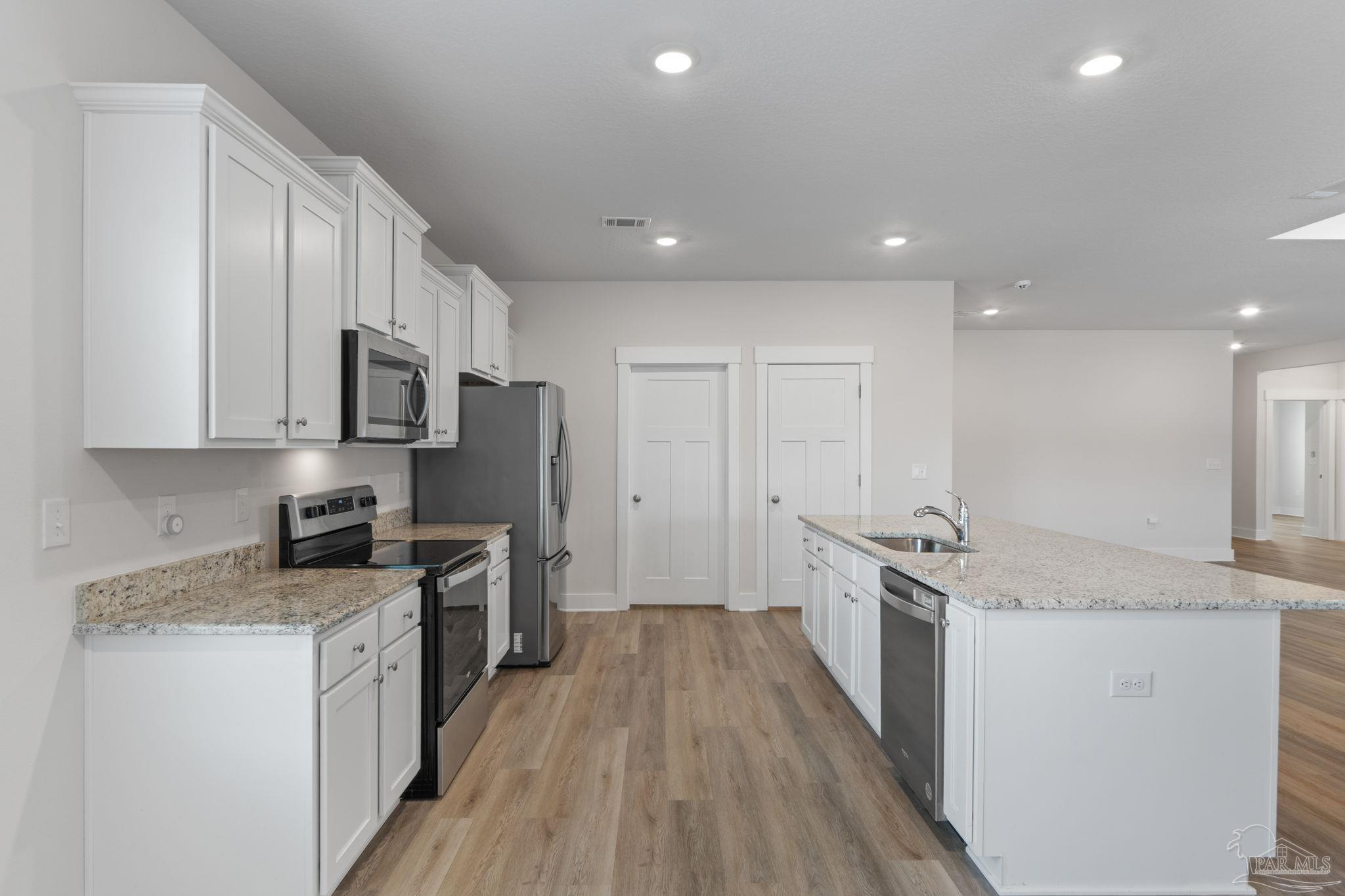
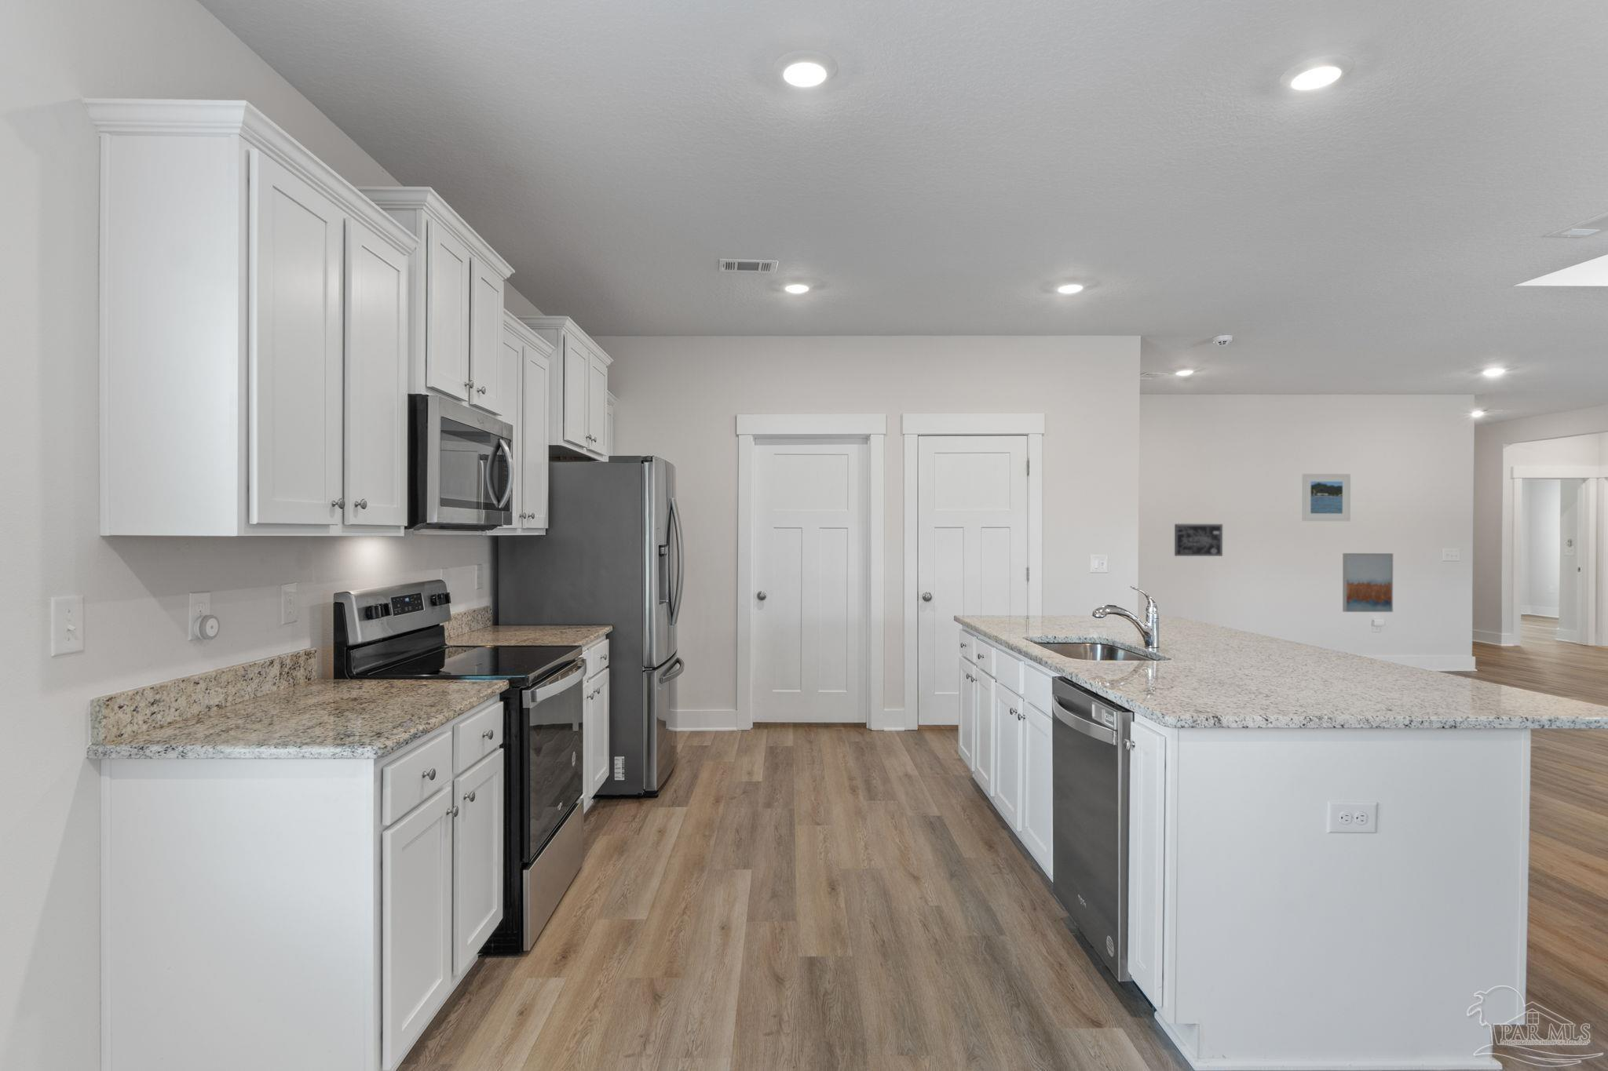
+ wall art (1368, 582)
+ wall art (1198, 540)
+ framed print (1326, 497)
